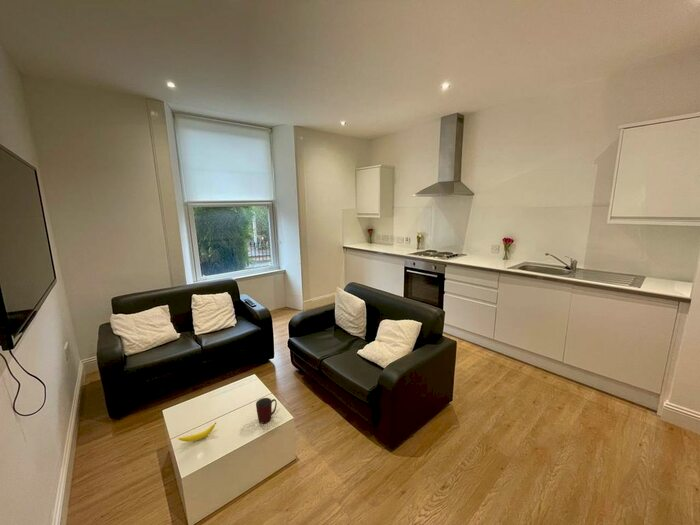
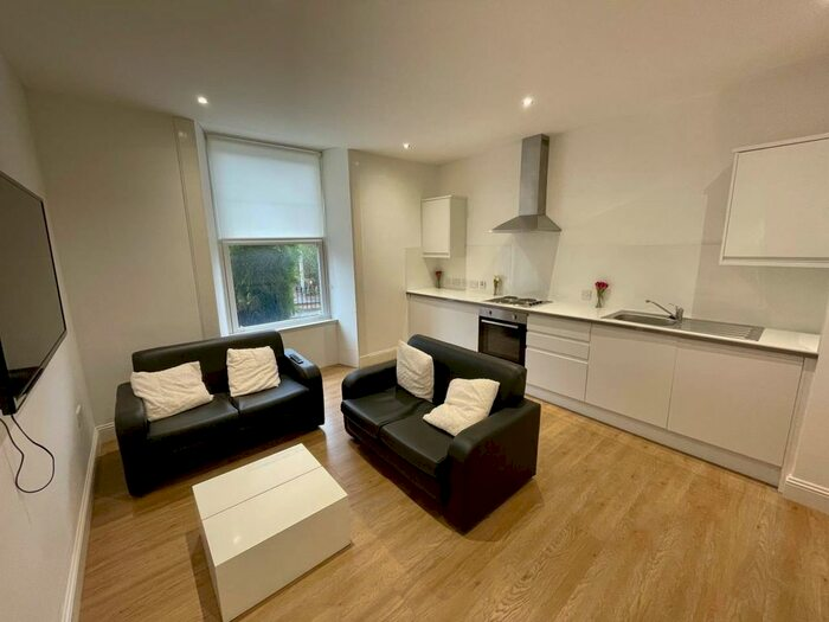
- mug (266, 409)
- banana (197, 434)
